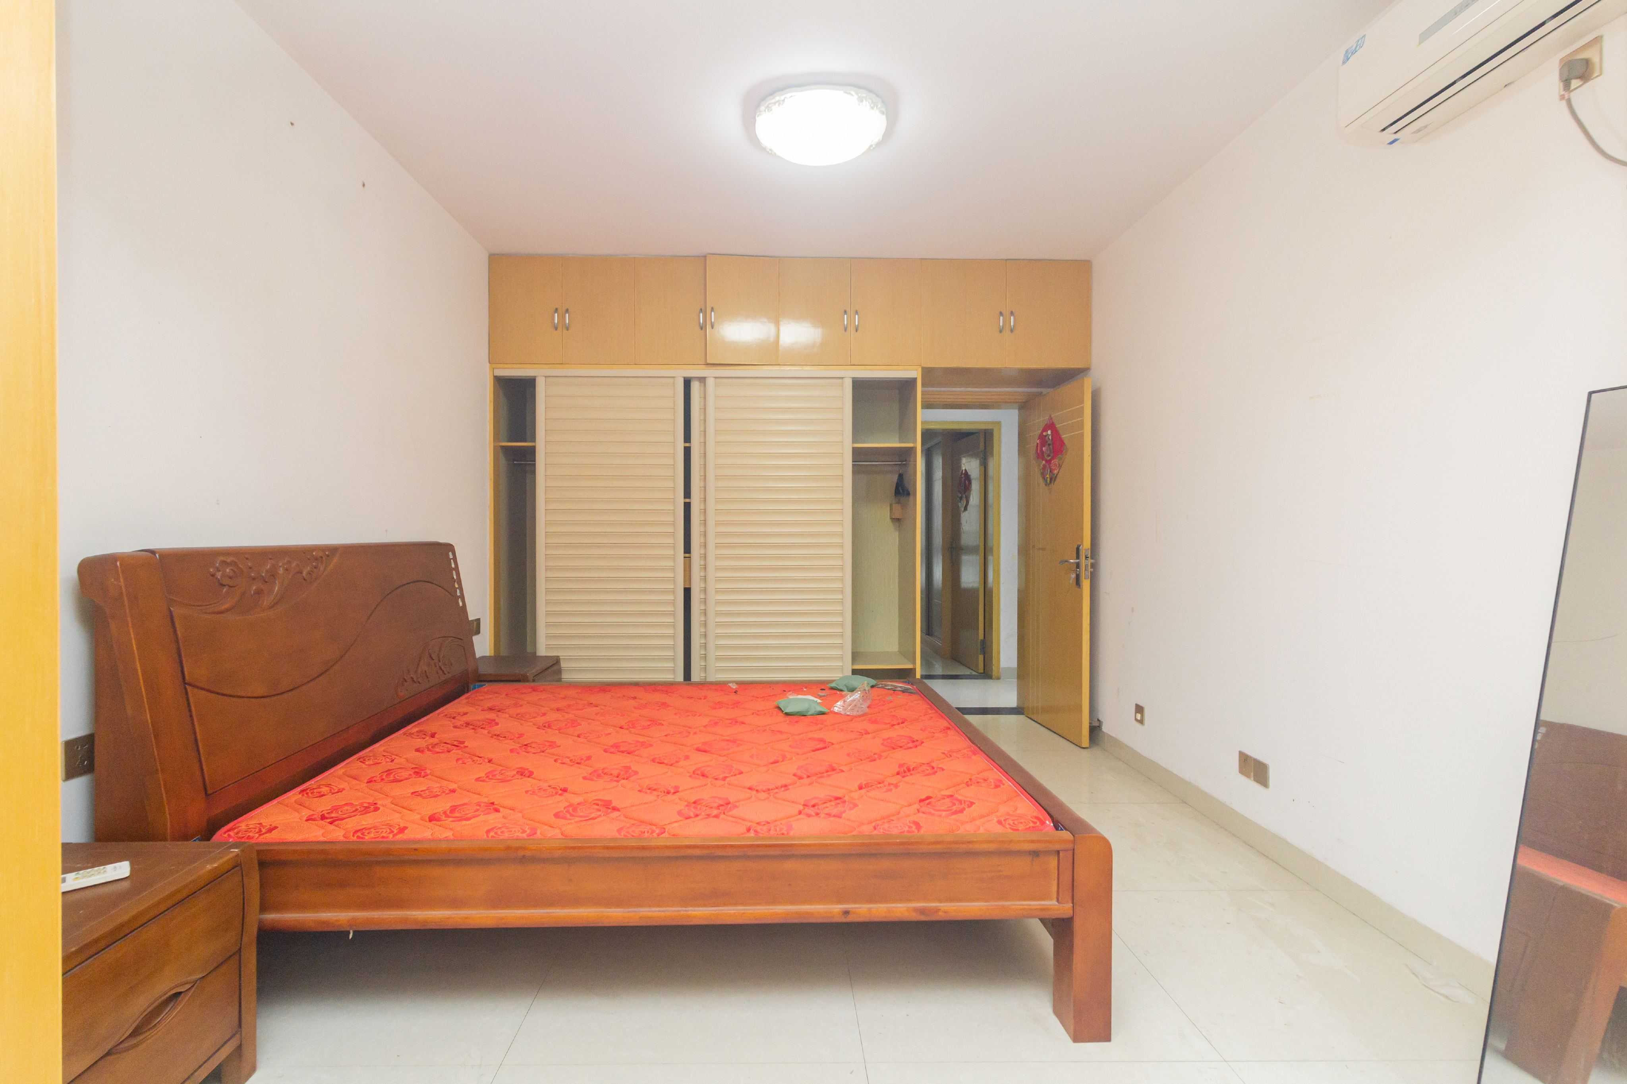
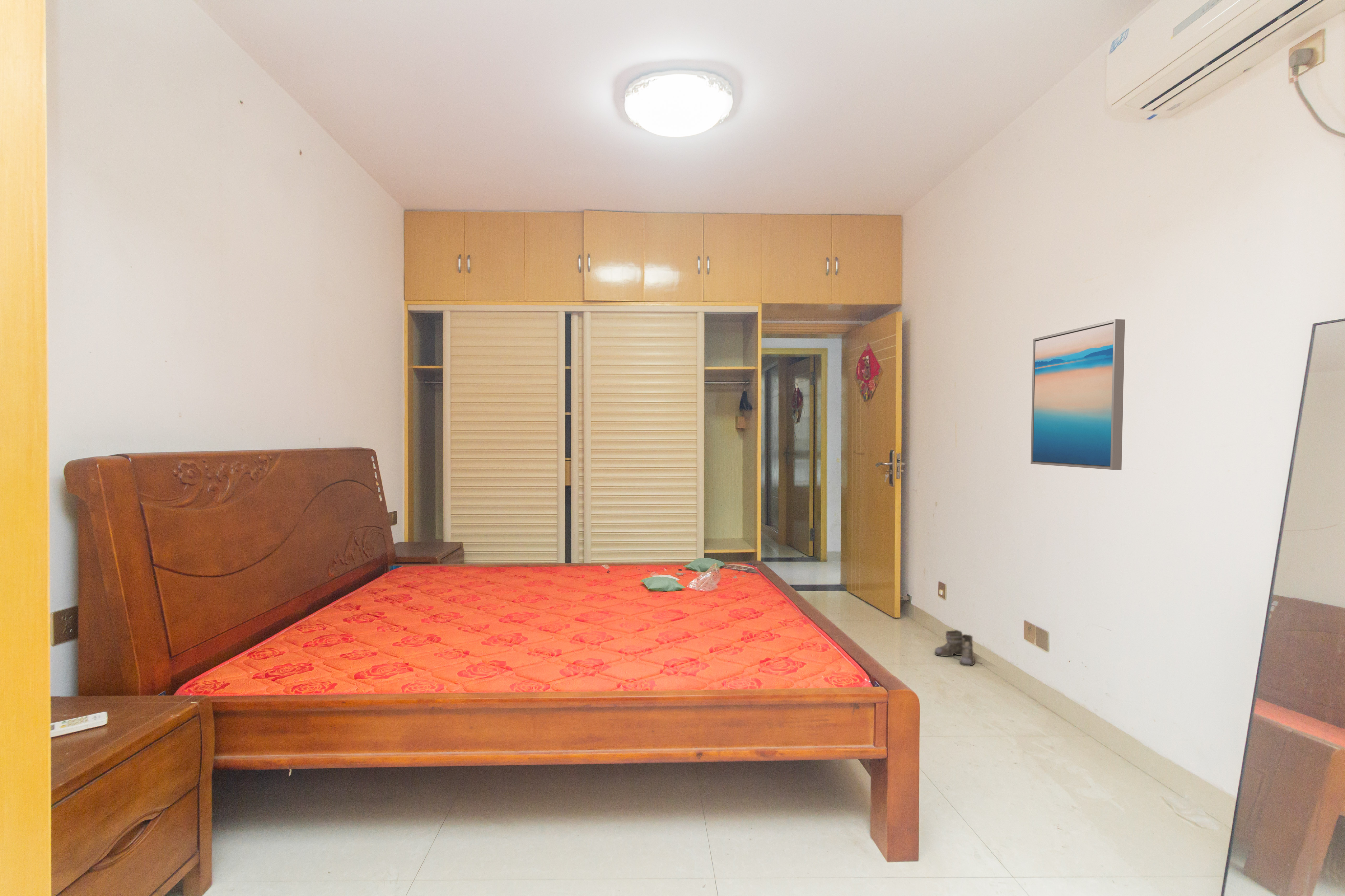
+ wall art (1073, 398)
+ boots (956, 646)
